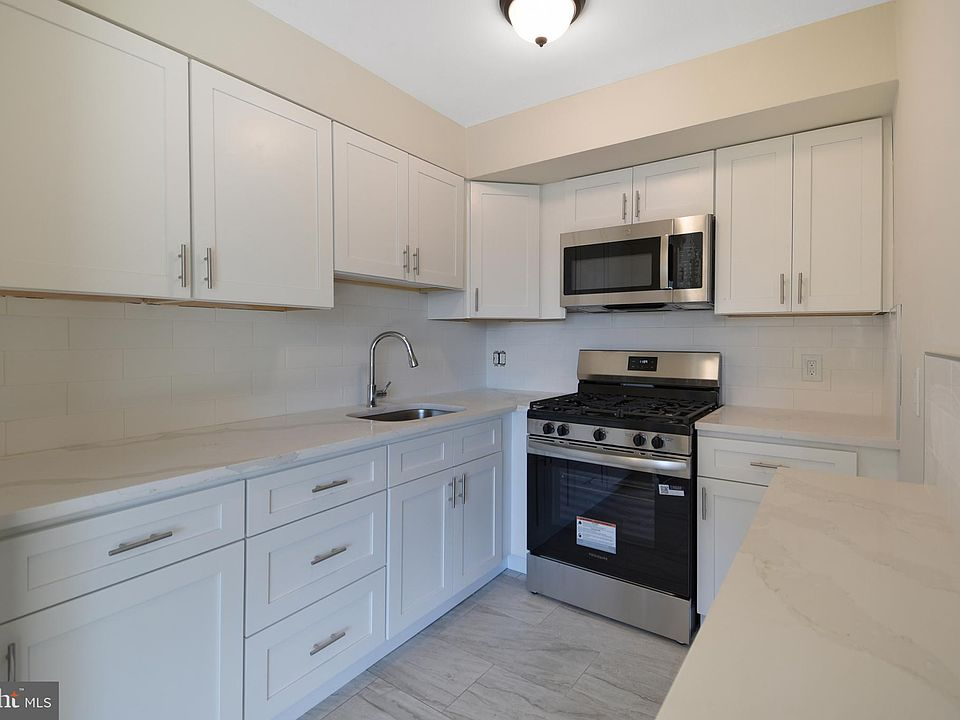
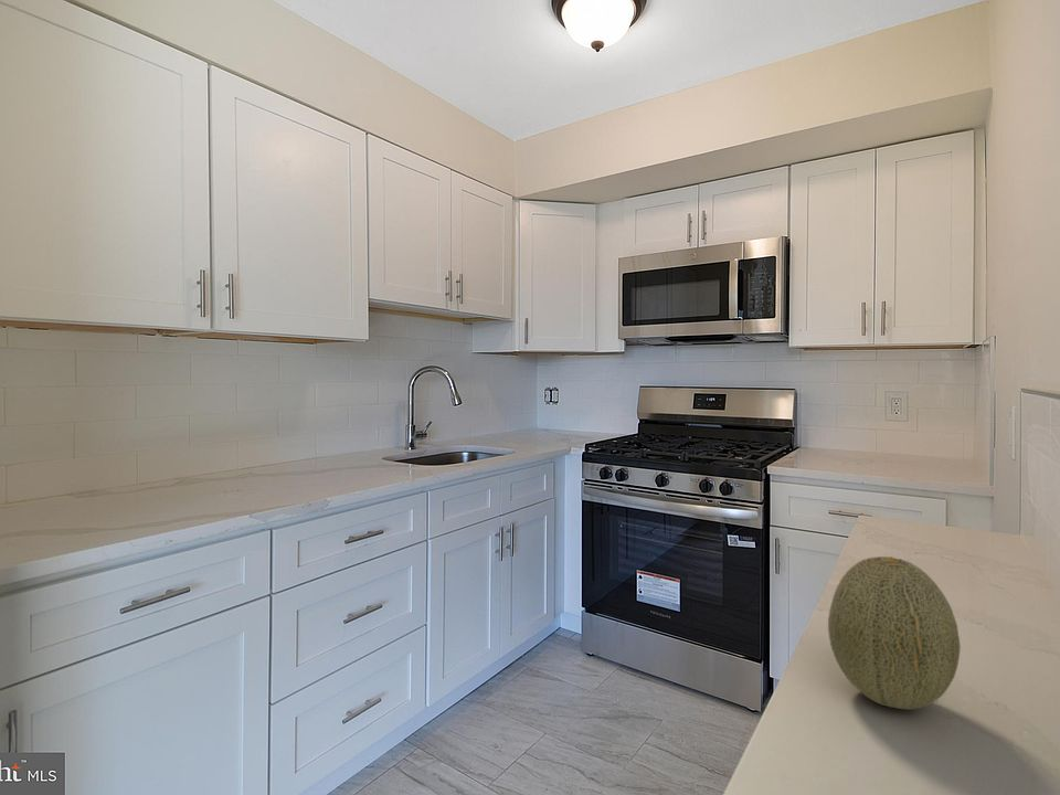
+ fruit (890, 628)
